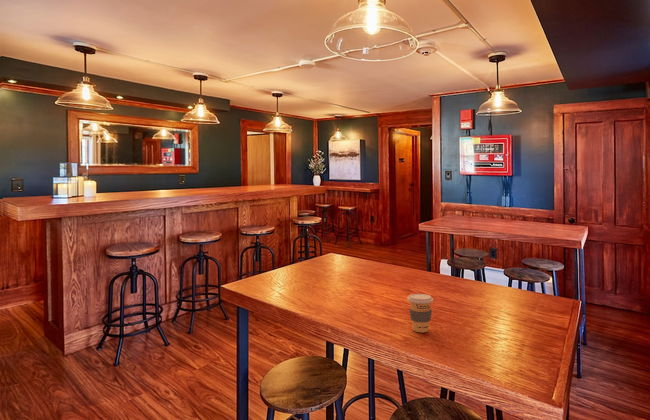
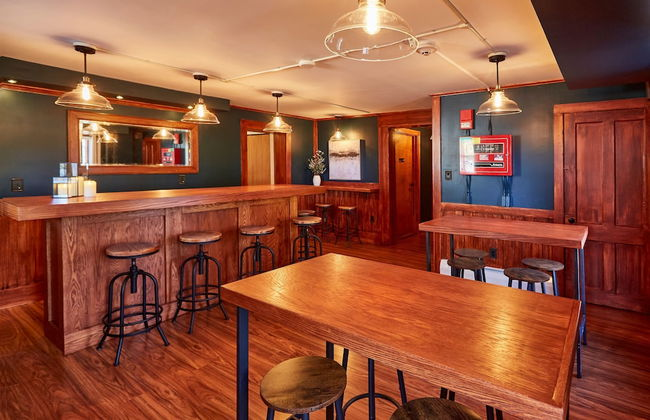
- coffee cup (420, 313)
